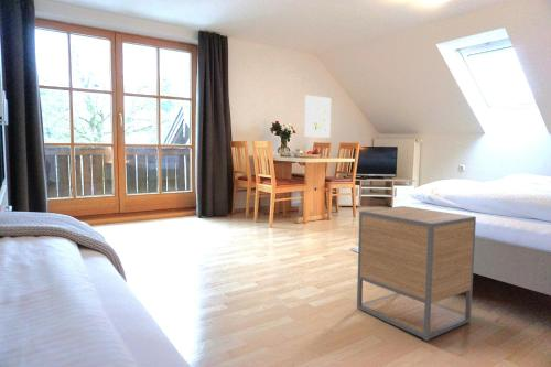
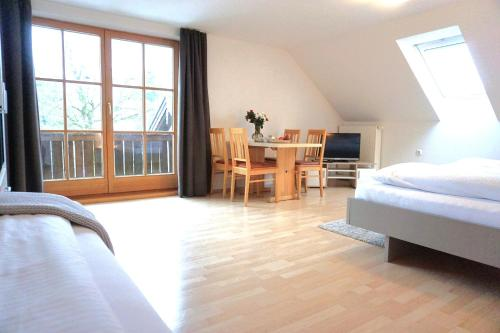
- nightstand (413, 265)
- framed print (317, 117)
